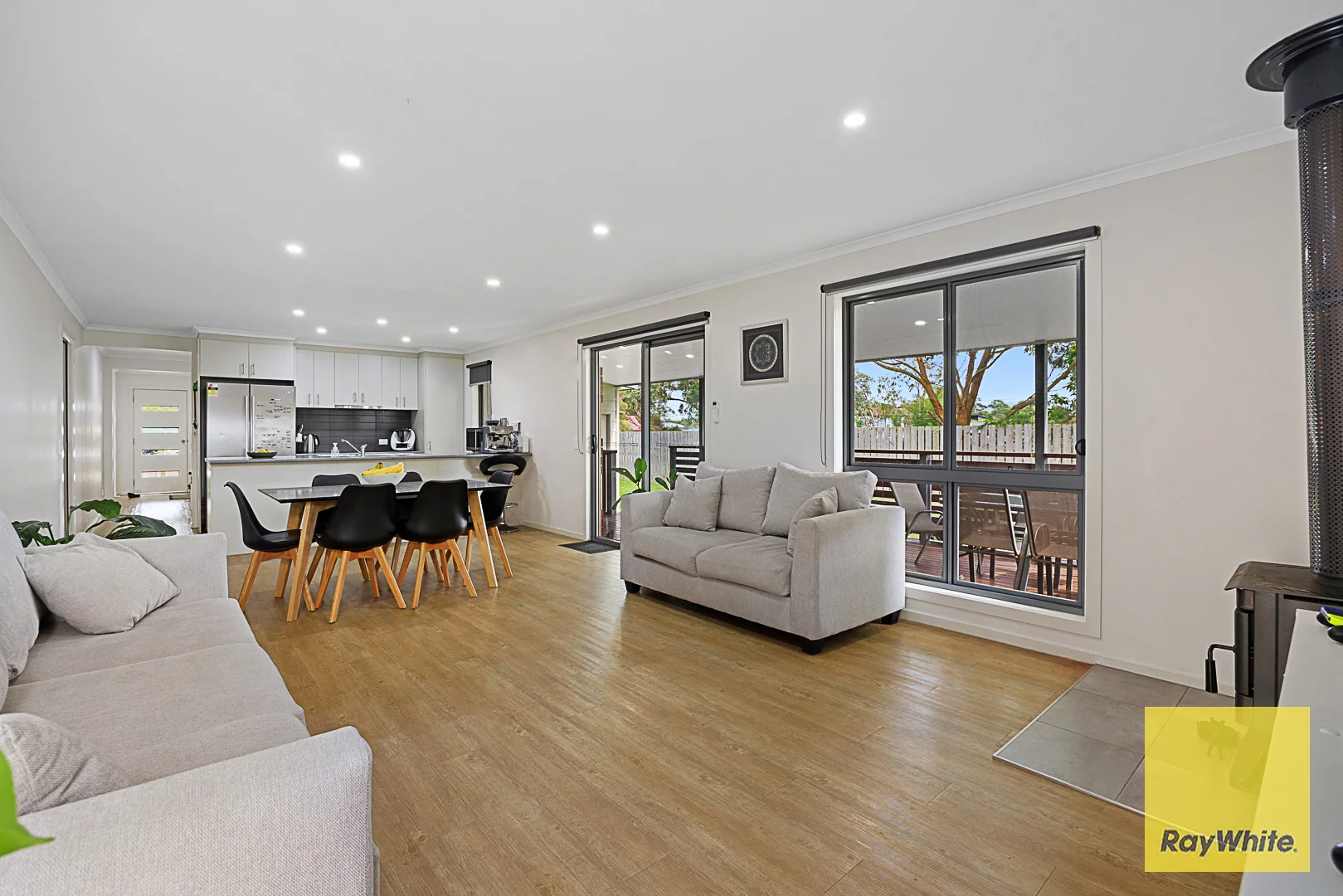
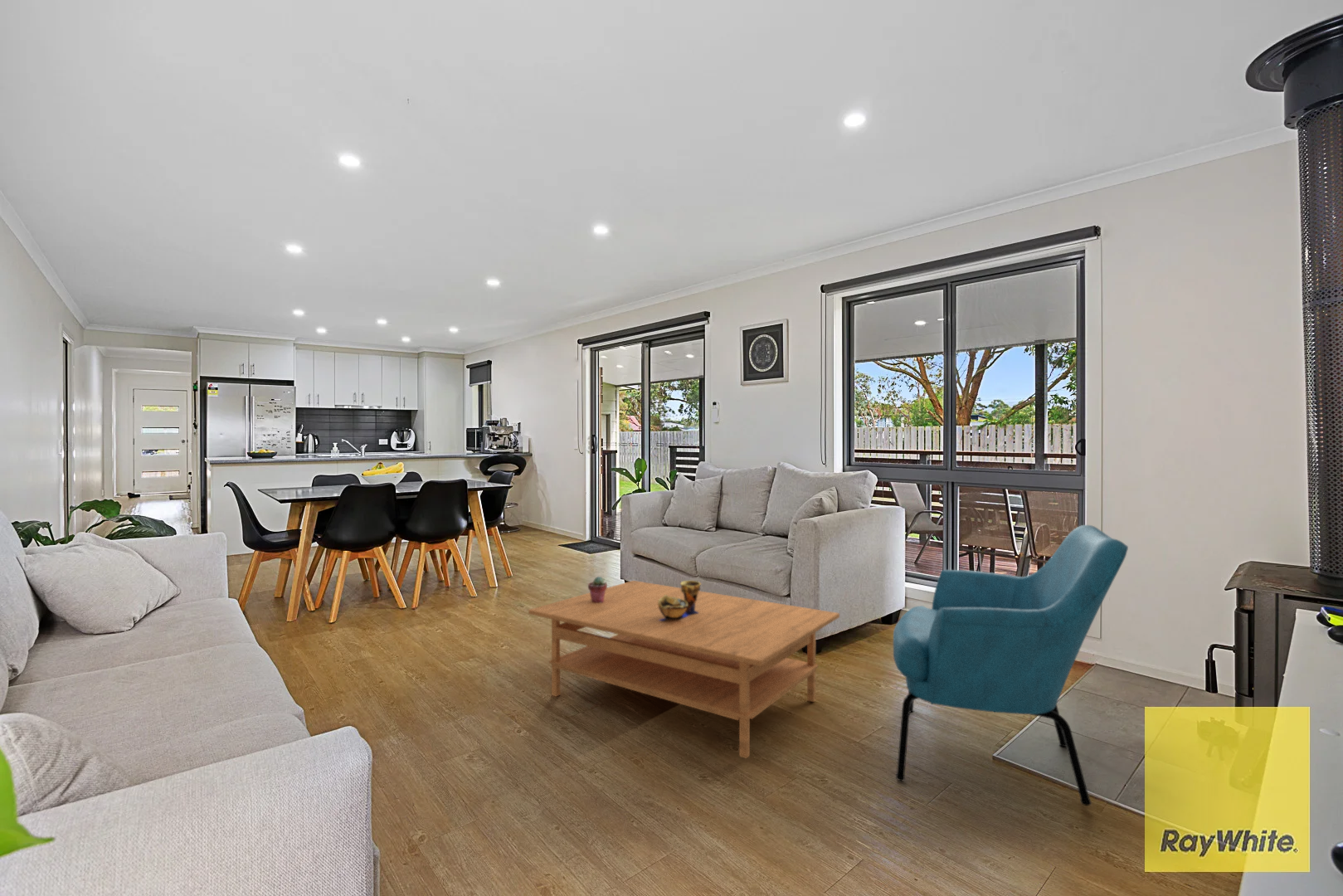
+ decorative bowl (681, 601)
+ coffee table (682, 655)
+ armchair (998, 643)
+ potted succulent (597, 588)
